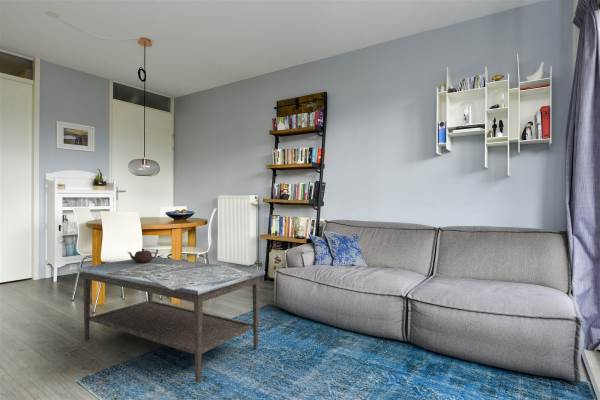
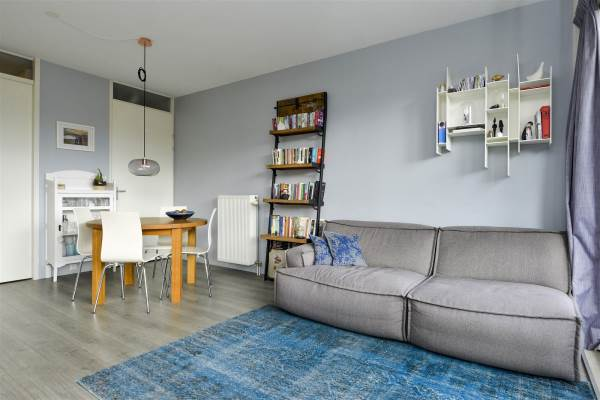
- coffee table (167, 296)
